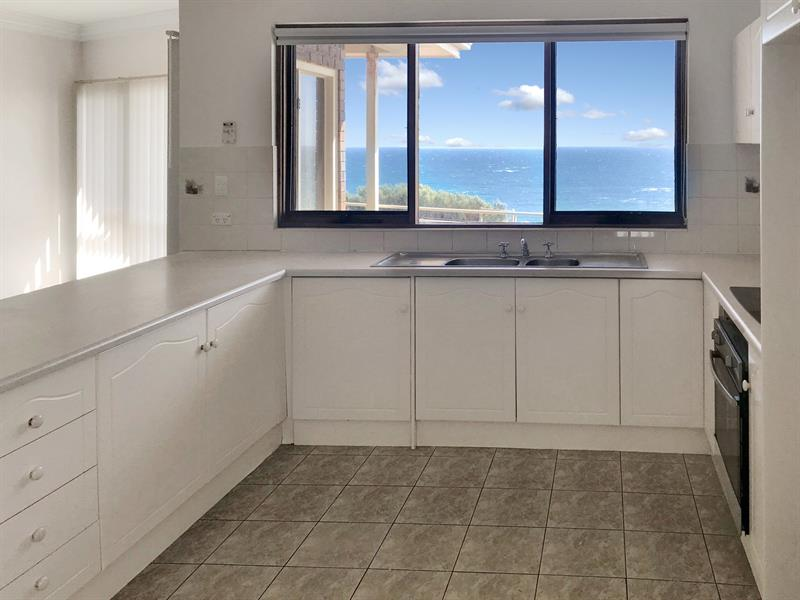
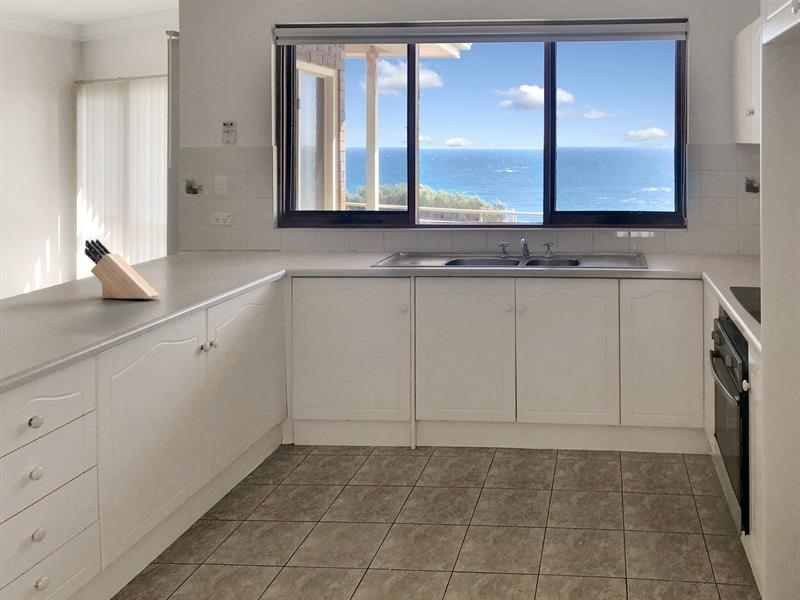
+ knife block (119, 268)
